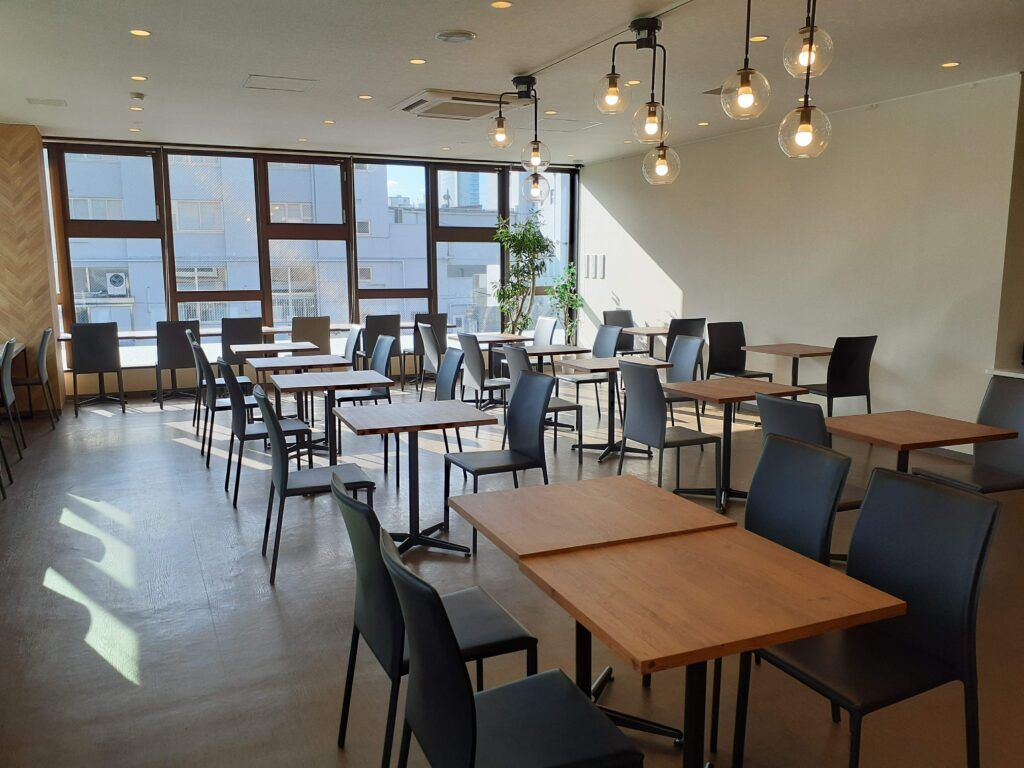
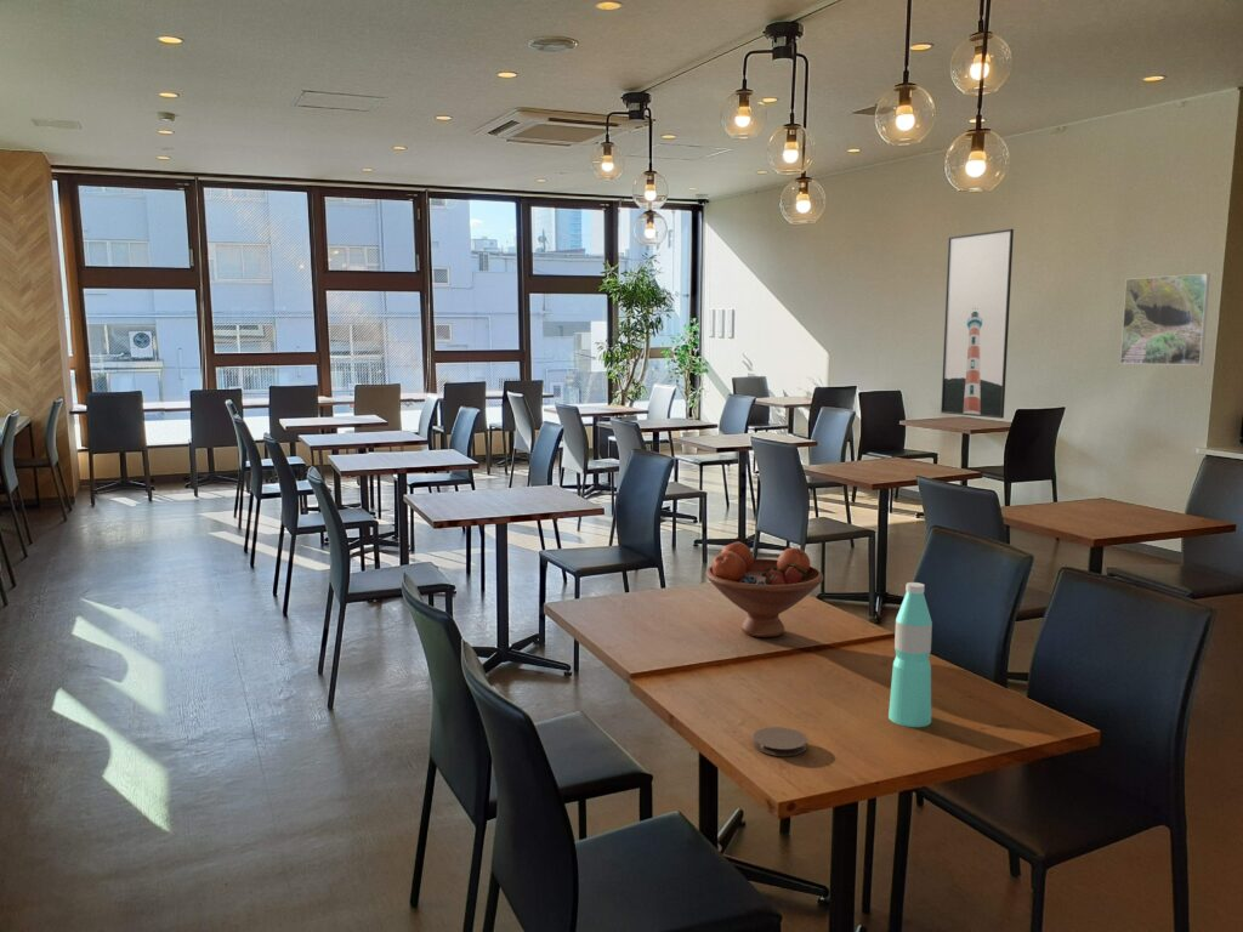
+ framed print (975, 325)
+ coaster (779, 740)
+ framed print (1163, 320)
+ fruit bowl (764, 590)
+ water bottle (912, 652)
